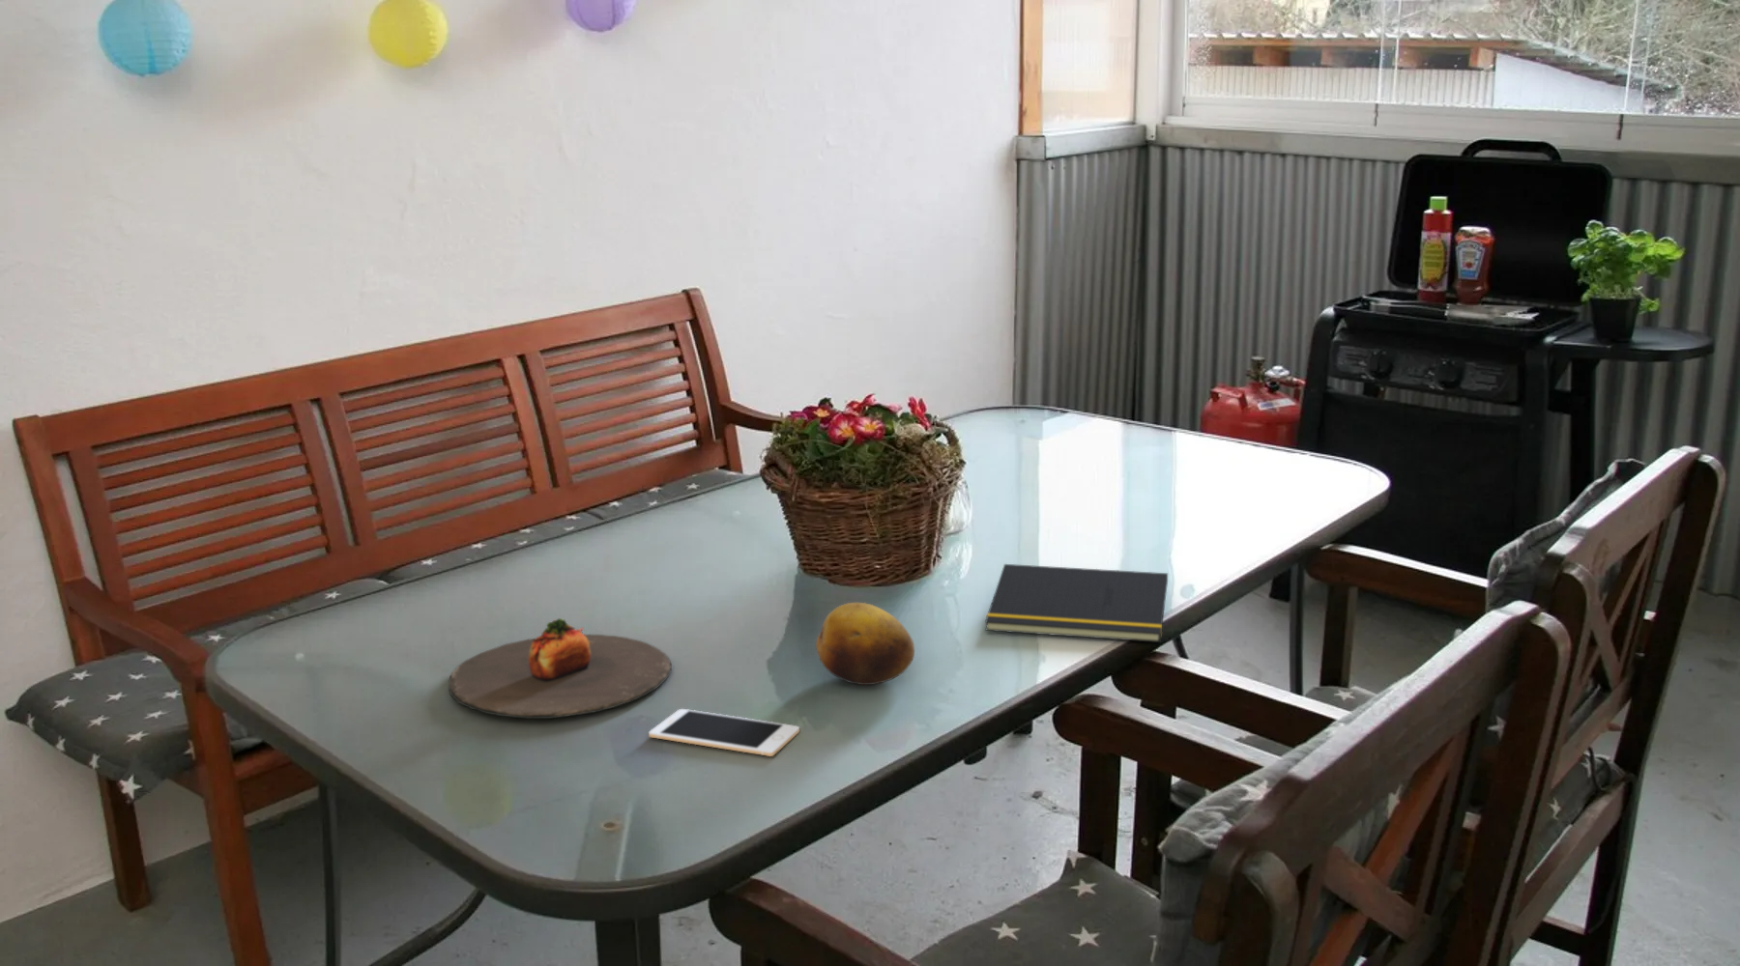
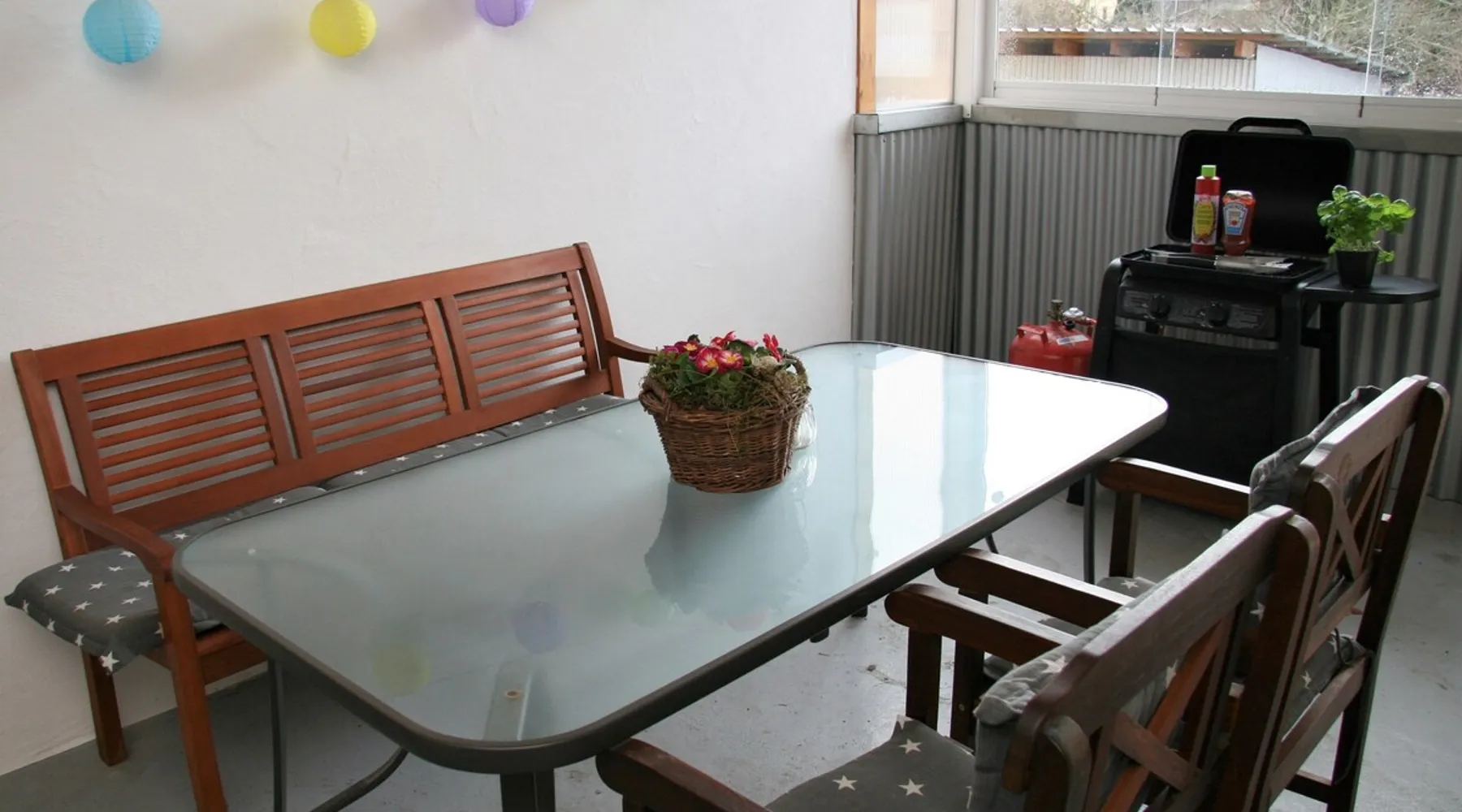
- notepad (1078, 601)
- cell phone (724, 732)
- plate (559, 647)
- fruit (863, 642)
